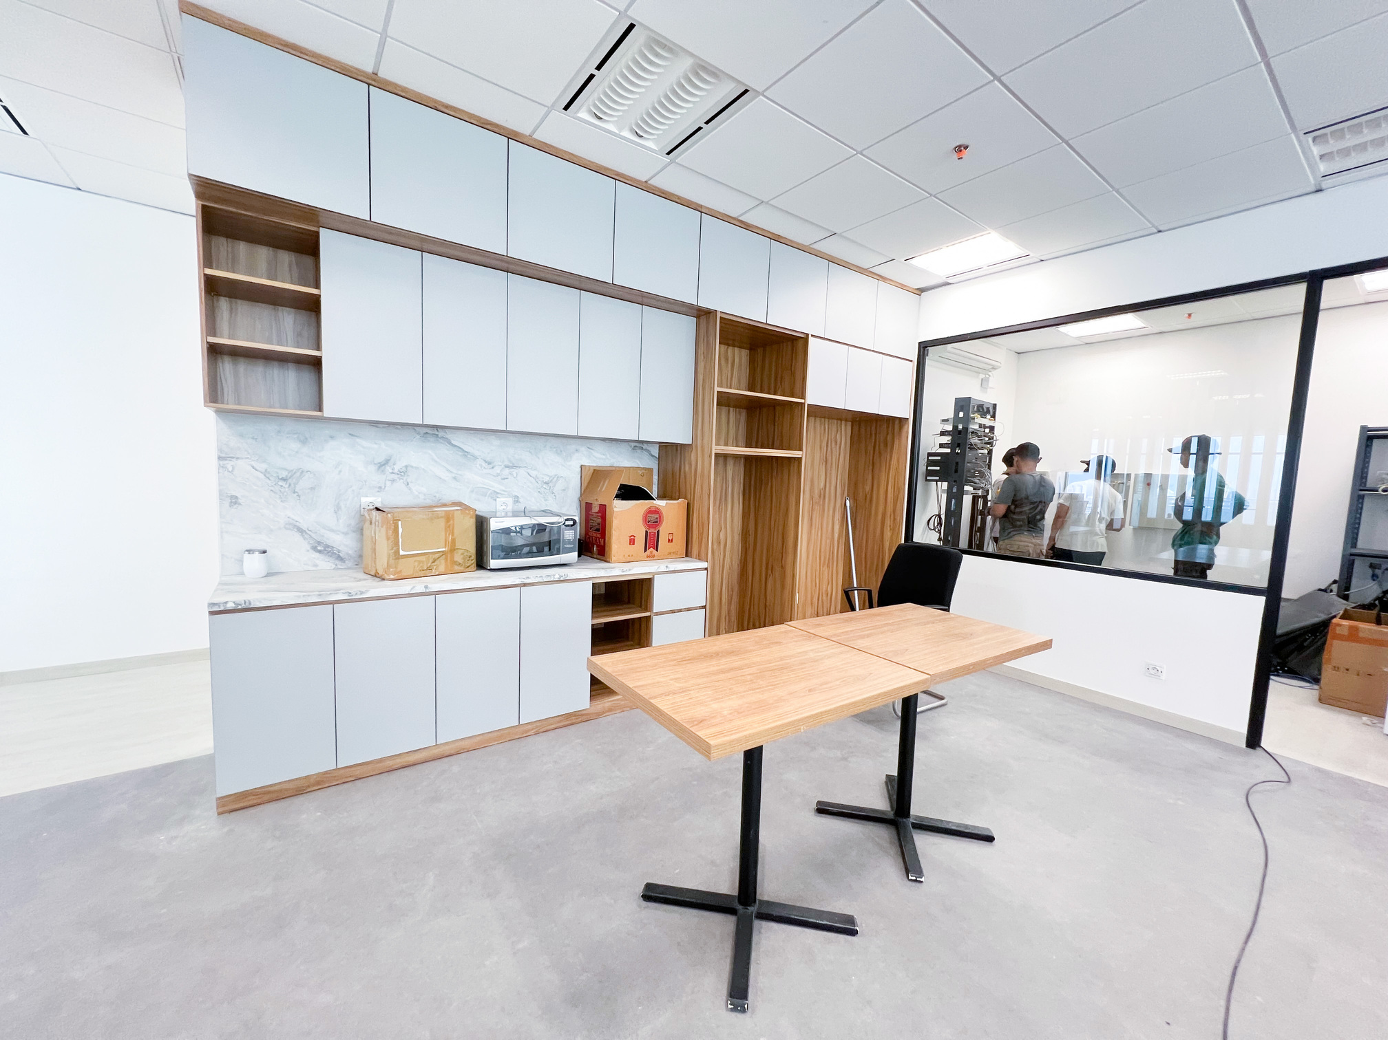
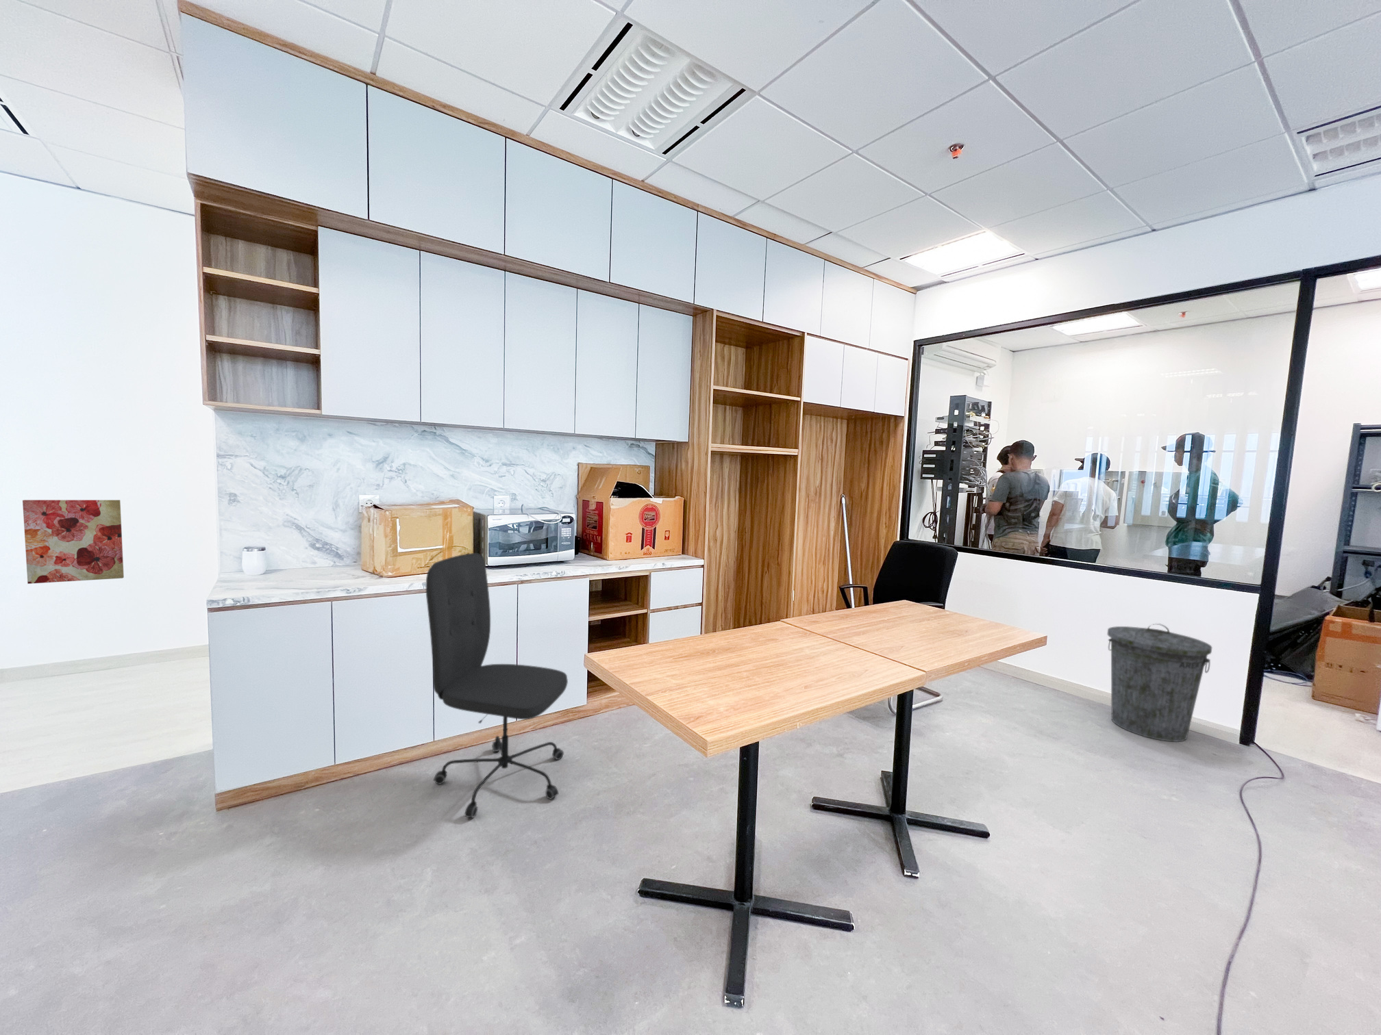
+ wall art (75, 540)
+ trash can (1153, 675)
+ office chair (501, 670)
